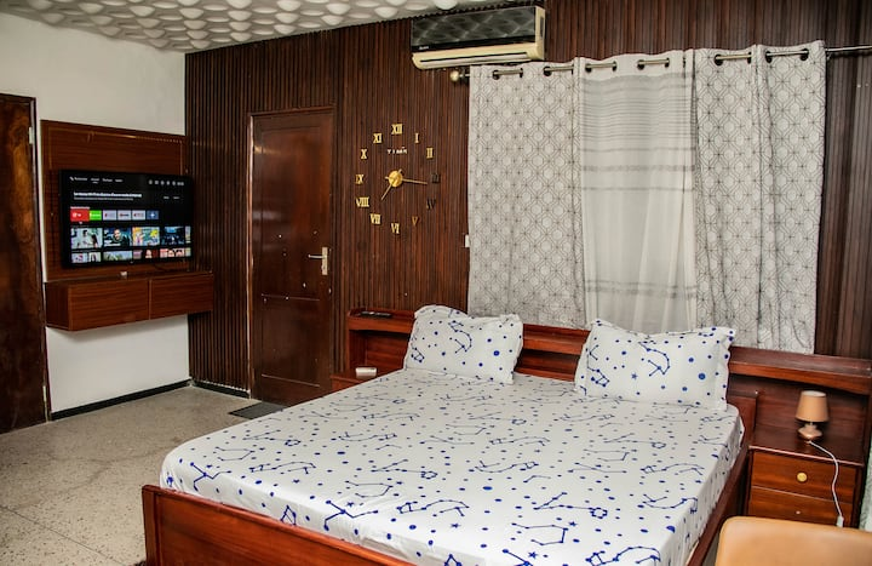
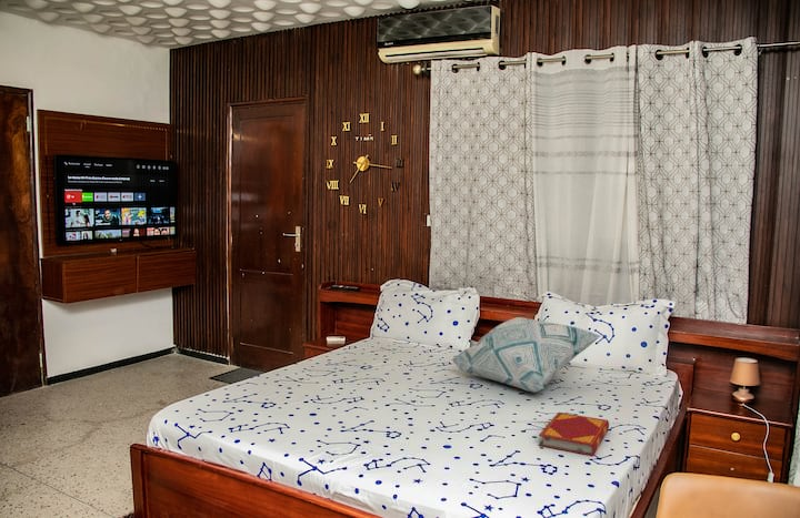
+ decorative pillow (526, 352)
+ hardback book (574, 431)
